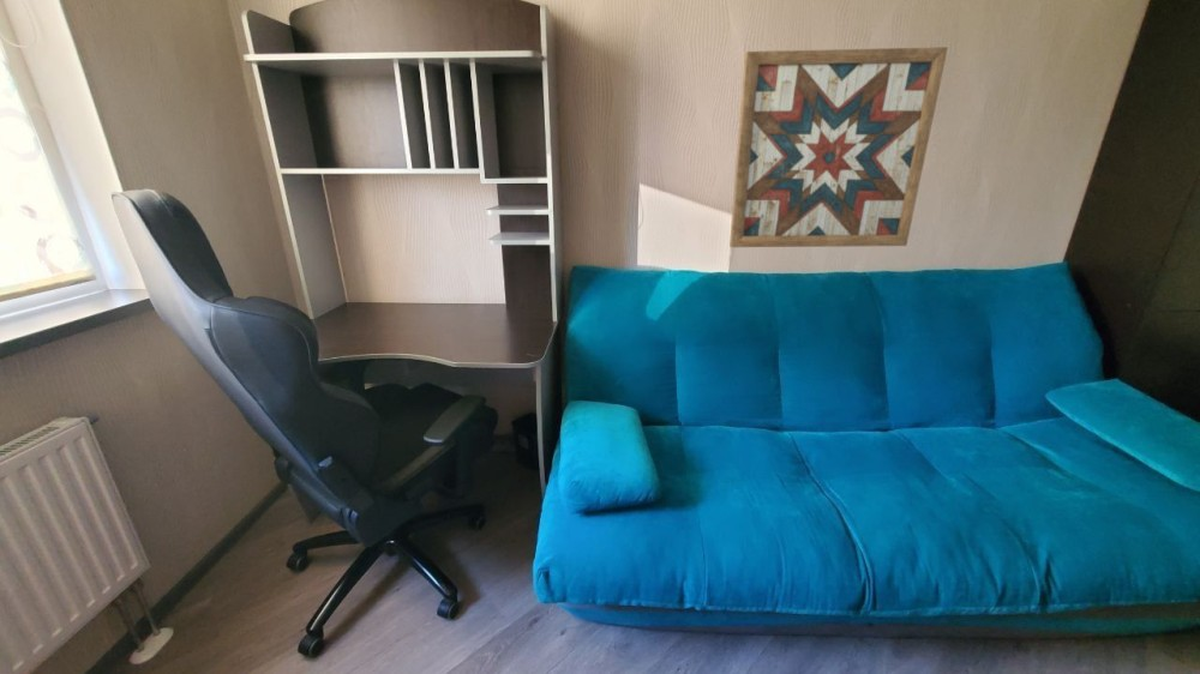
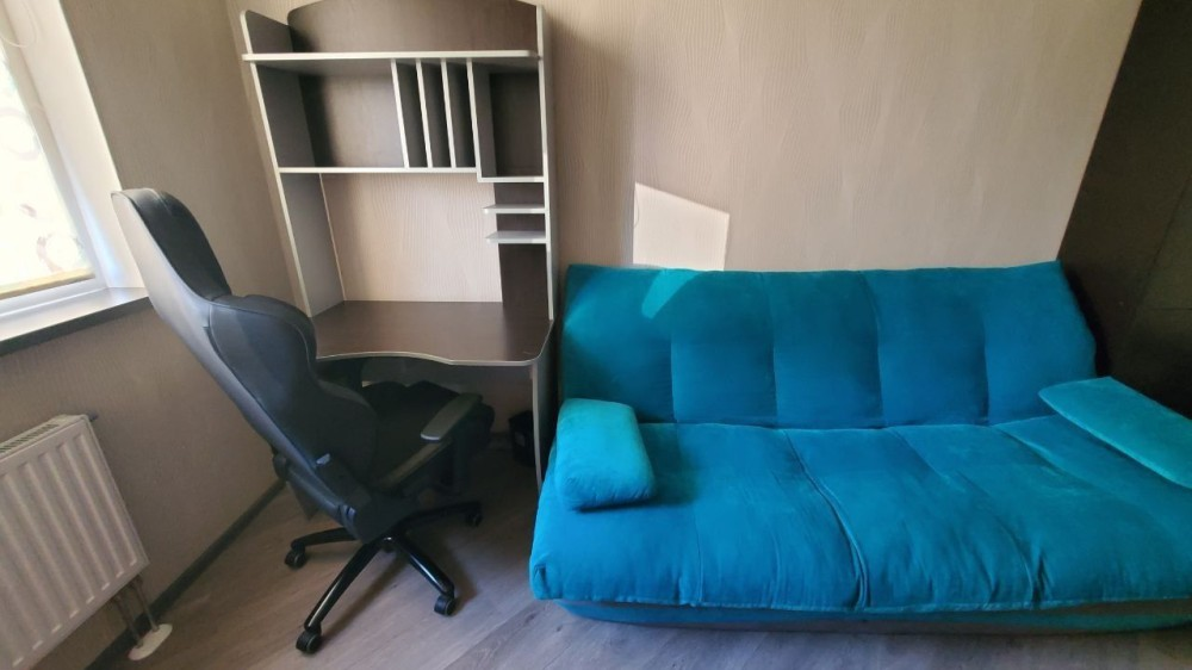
- wall art (829, 154)
